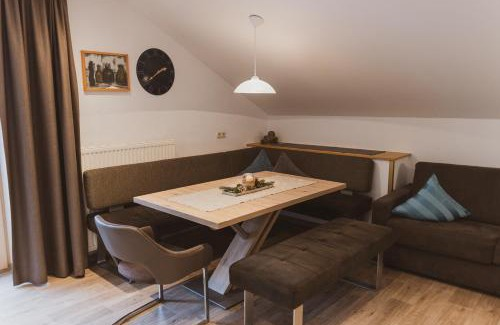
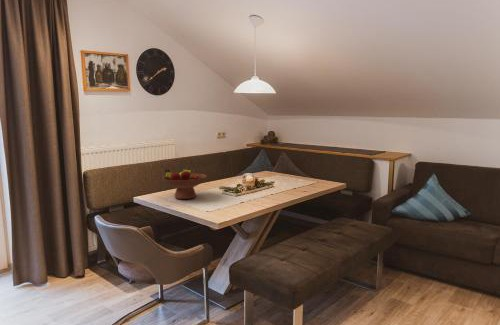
+ fruit bowl (184, 182)
